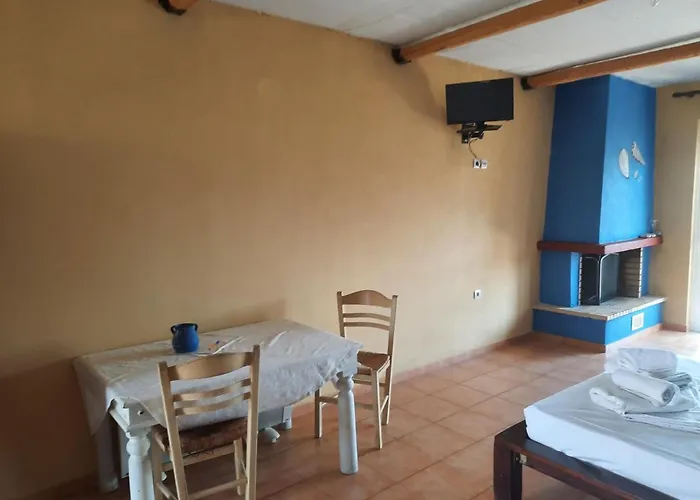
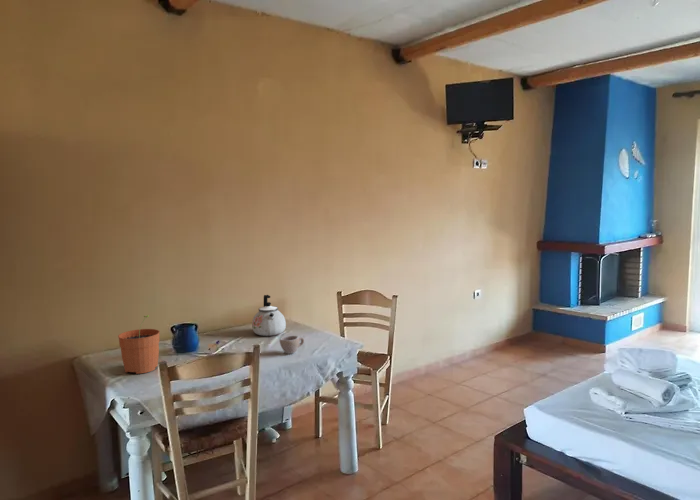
+ kettle (268, 314)
+ plant pot (139, 342)
+ cup (292, 344)
